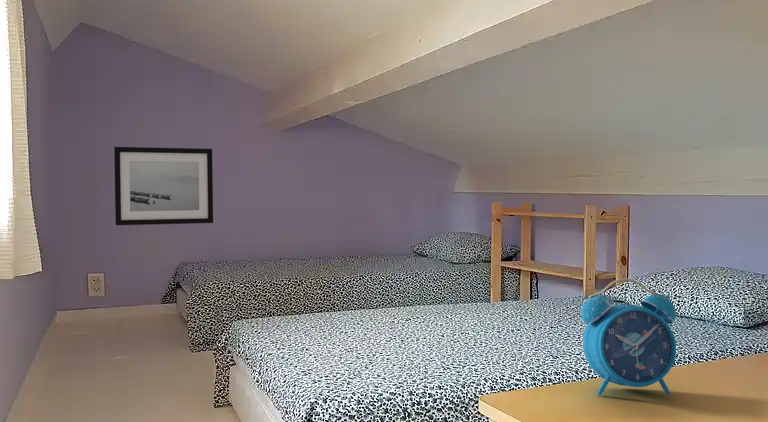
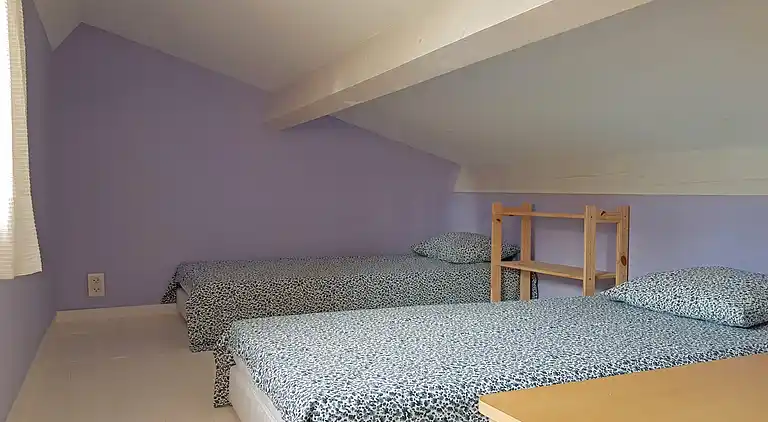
- alarm clock (630, 335)
- wall art (165, 186)
